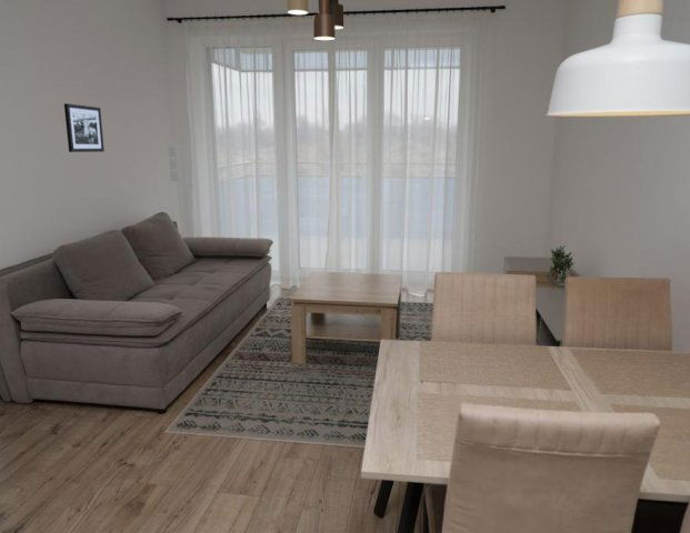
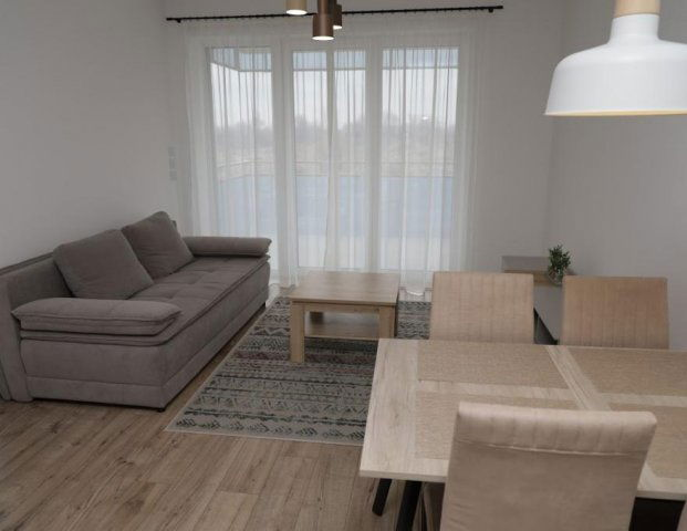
- picture frame (84, 129)
